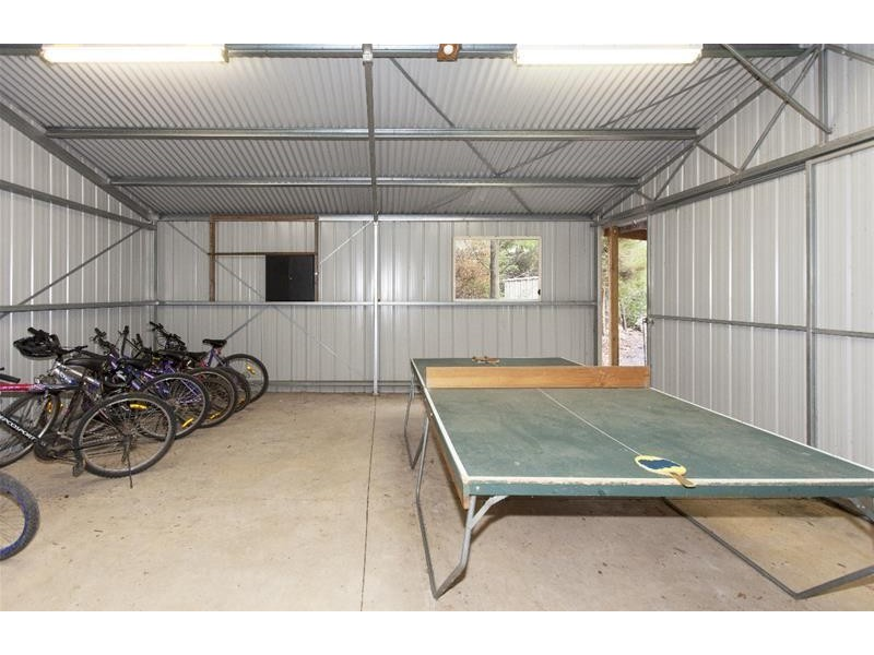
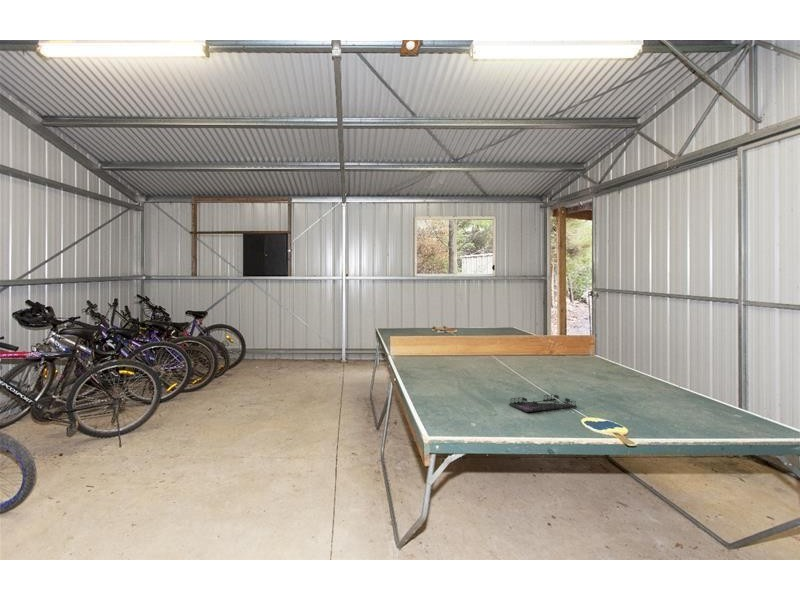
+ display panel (542, 403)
